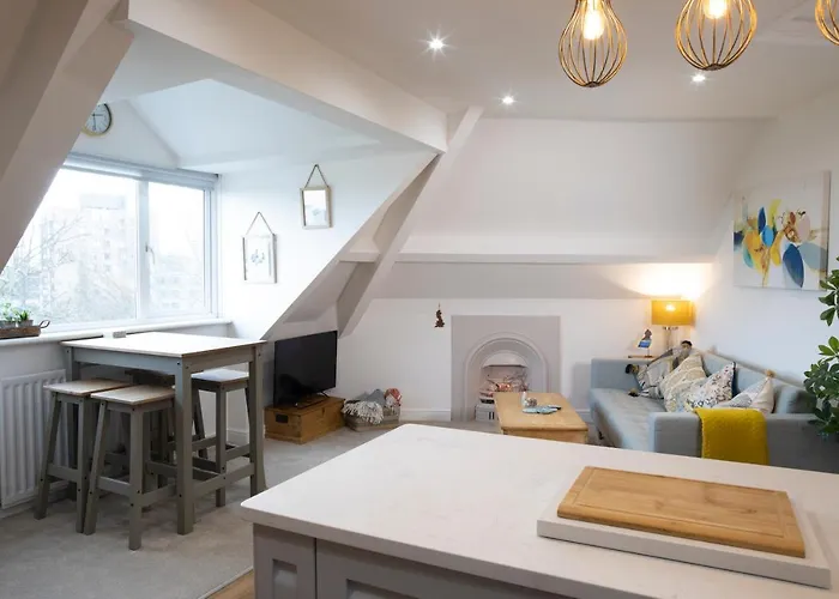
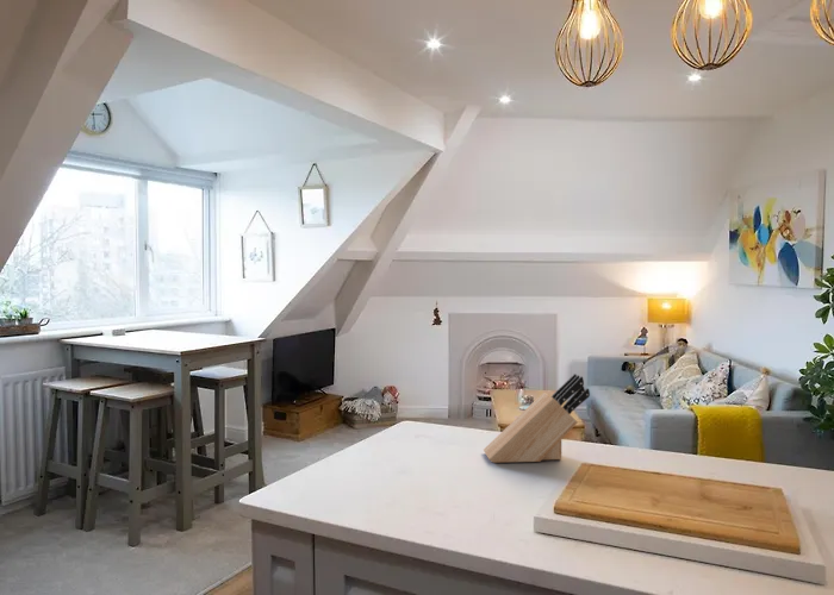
+ knife block (536, 415)
